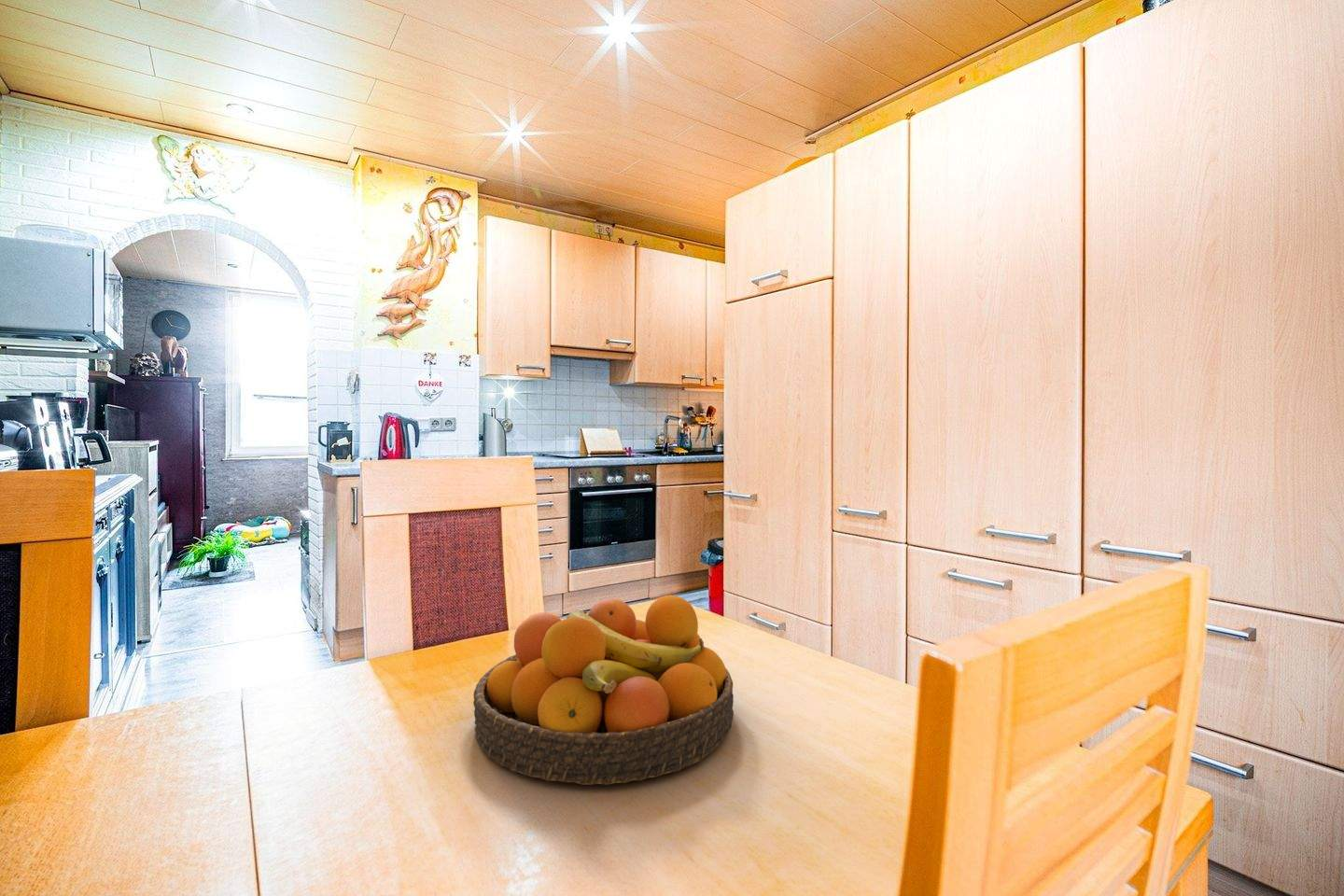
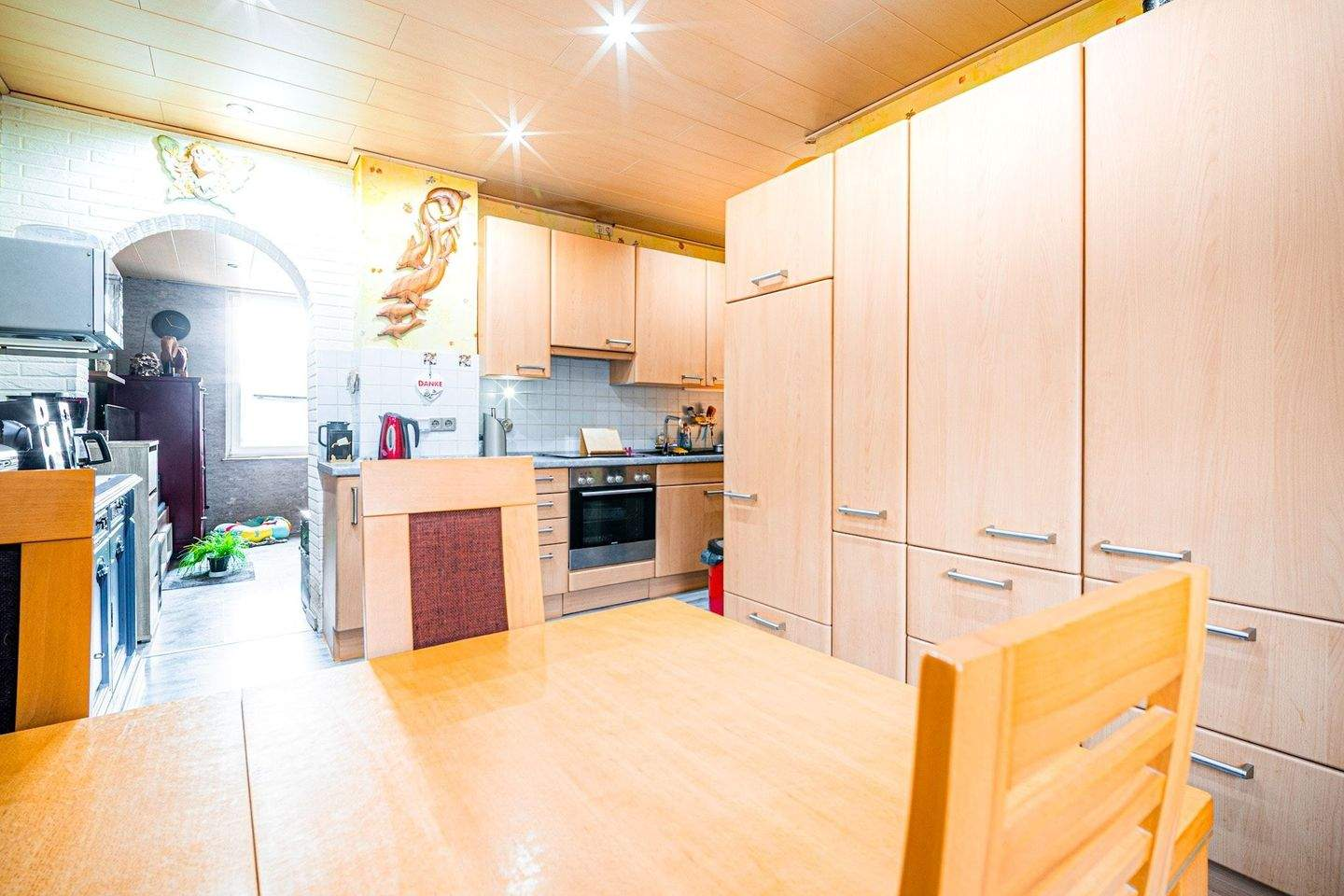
- fruit bowl (607, 659)
